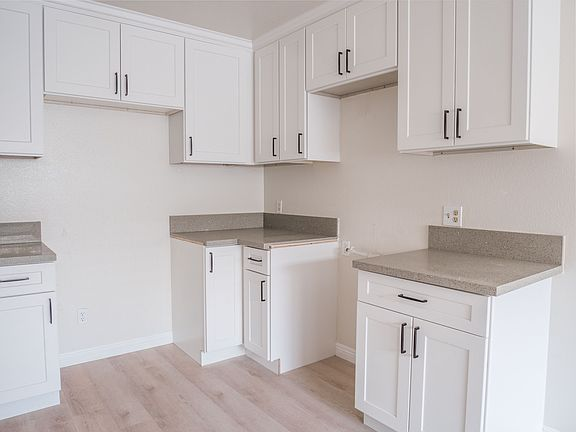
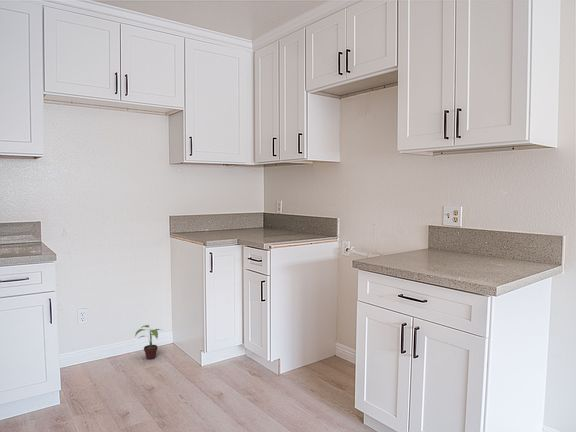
+ potted plant (149, 342)
